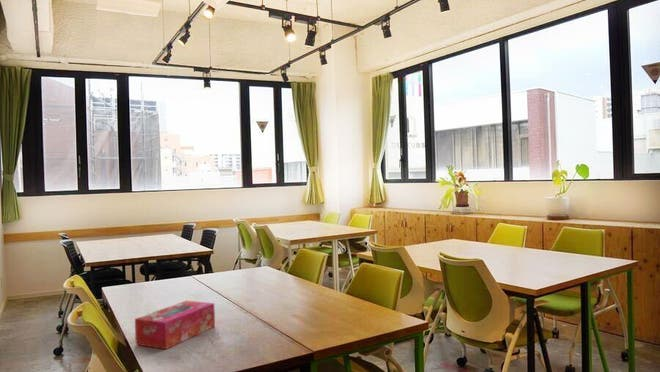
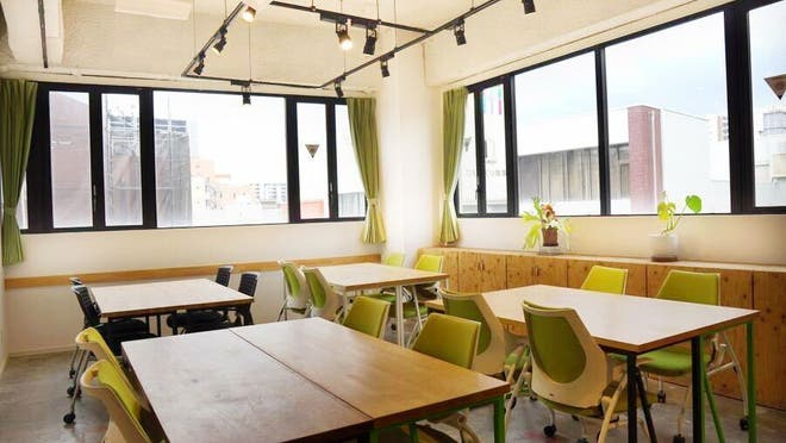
- tissue box (177, 322)
